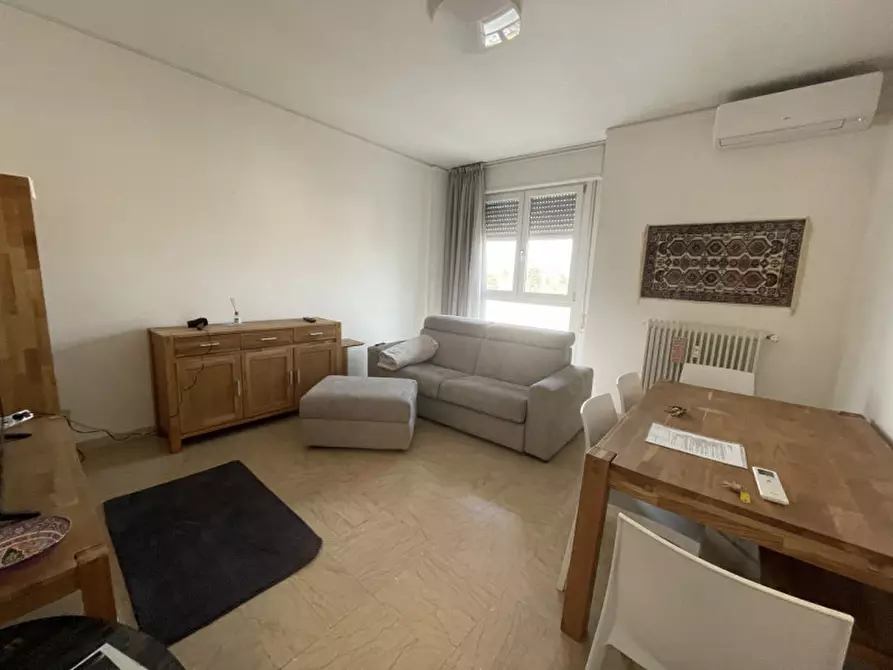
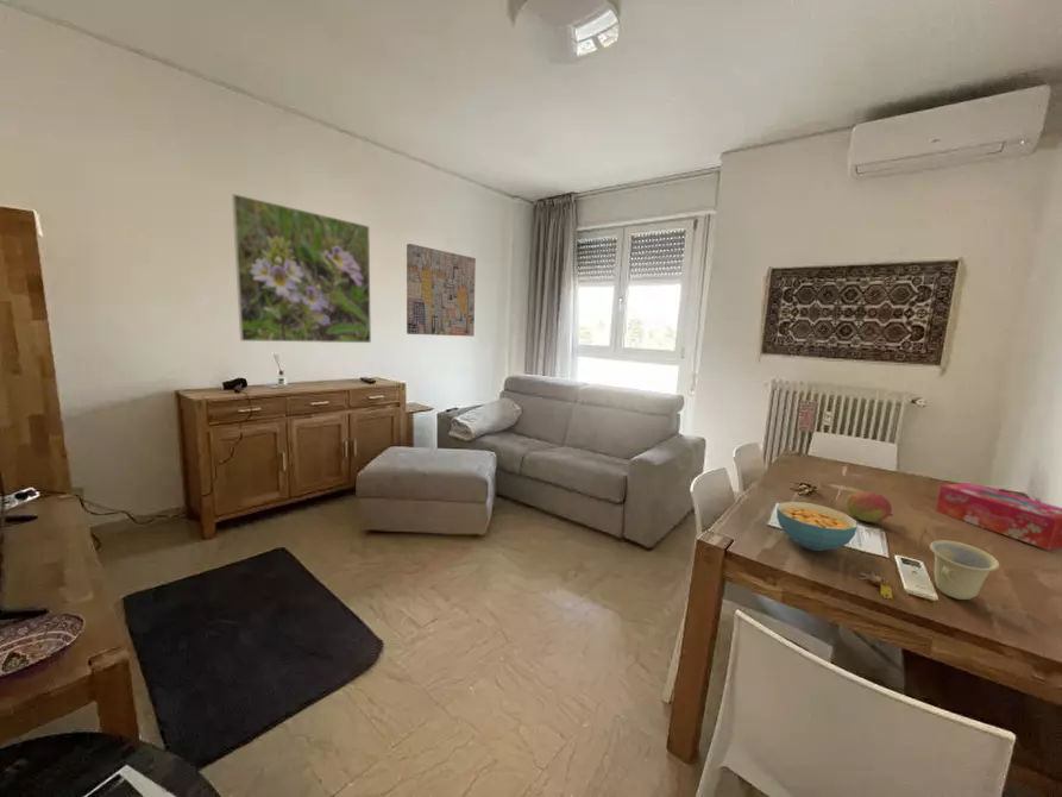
+ cereal bowl (813, 529)
+ wall art (442, 294)
+ tissue box (1005, 513)
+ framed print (310, 278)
+ fruit (868, 507)
+ cup (960, 573)
